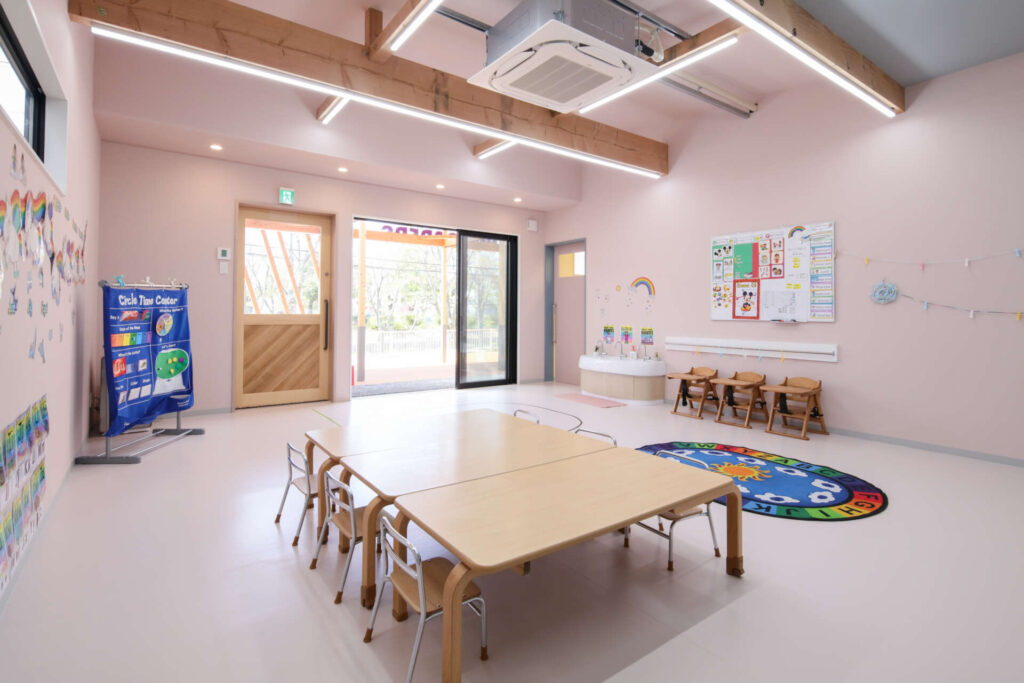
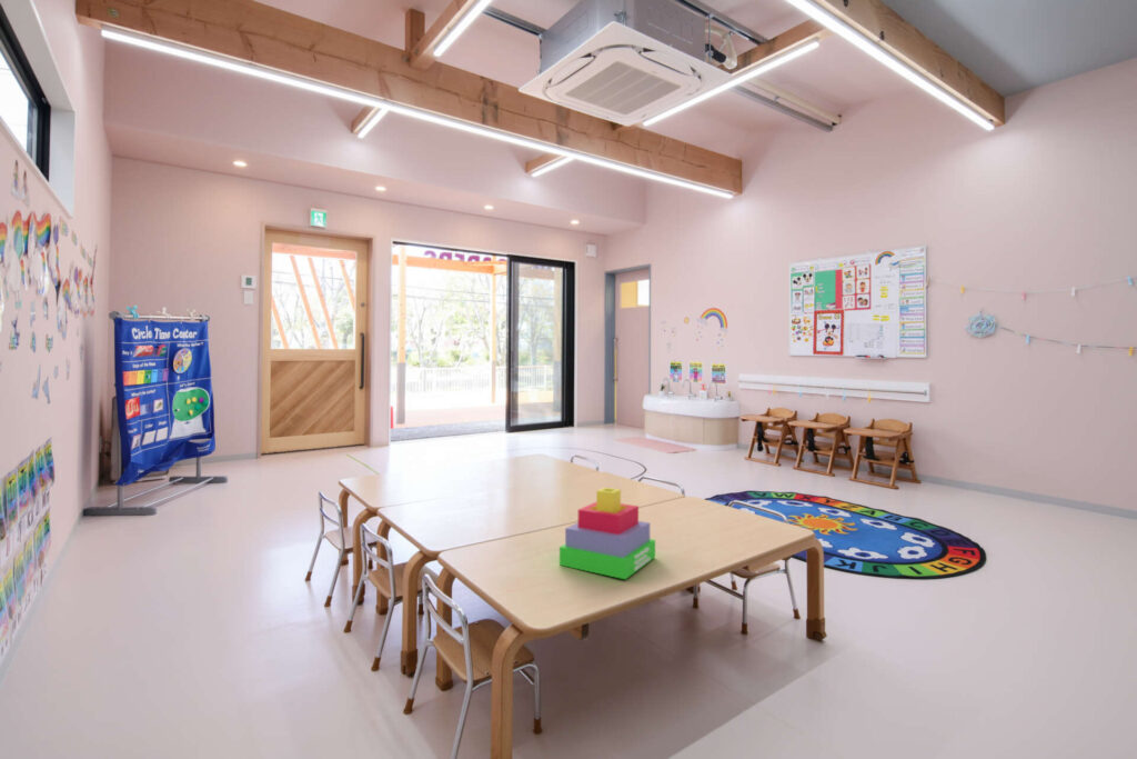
+ toy blocks (608, 526)
